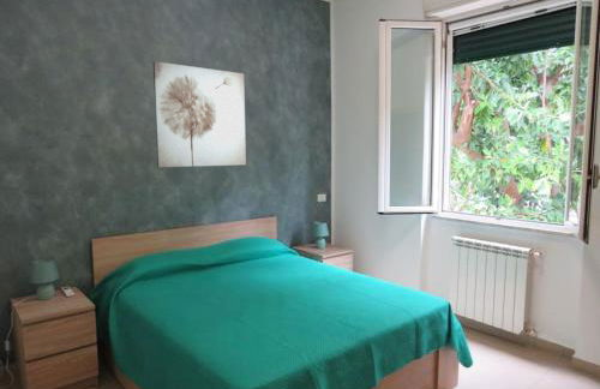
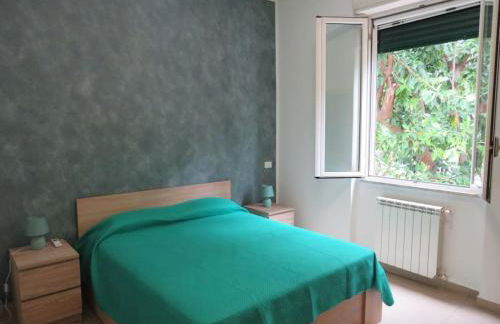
- wall art (203, 116)
